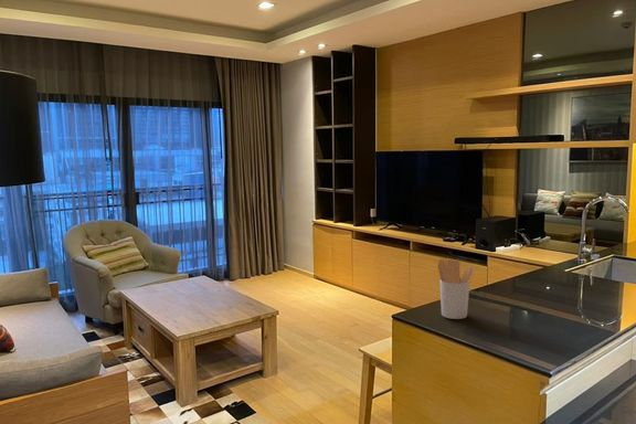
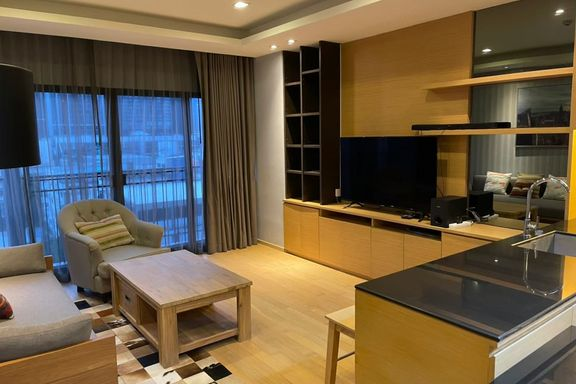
- utensil holder (452, 286)
